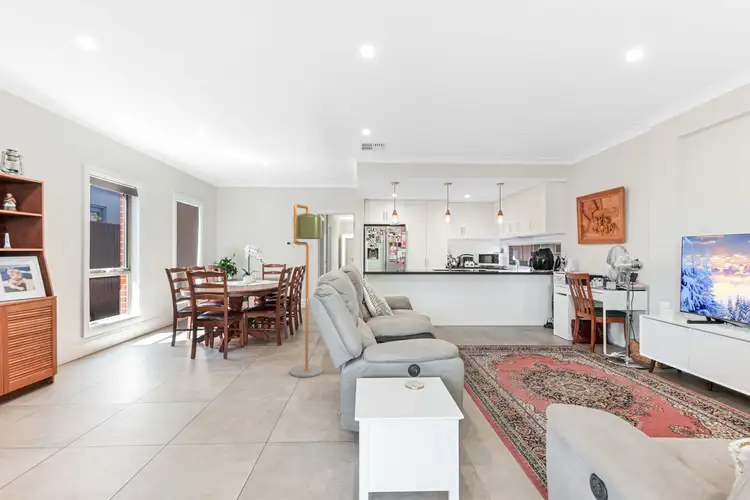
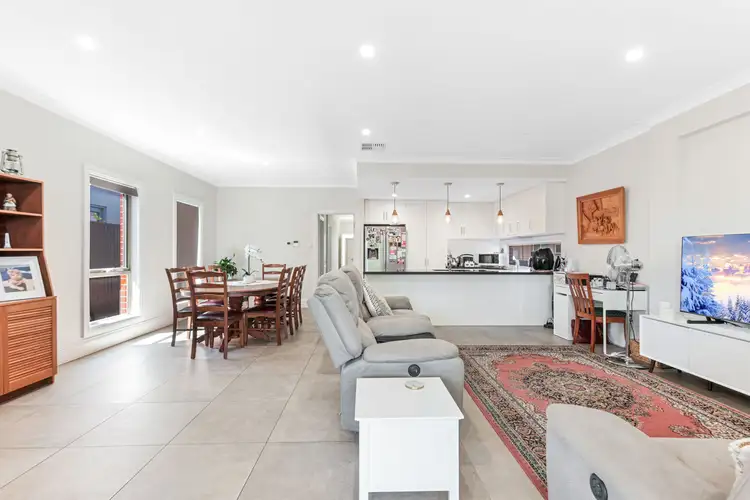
- floor lamp (306, 289)
